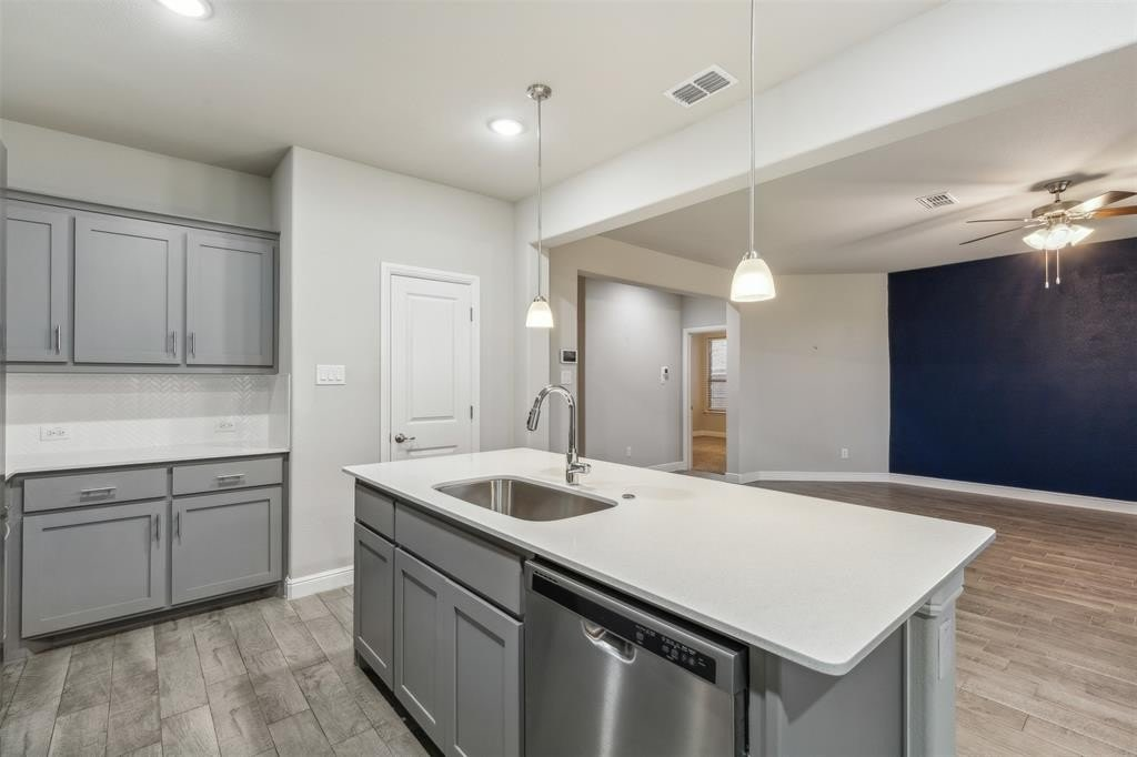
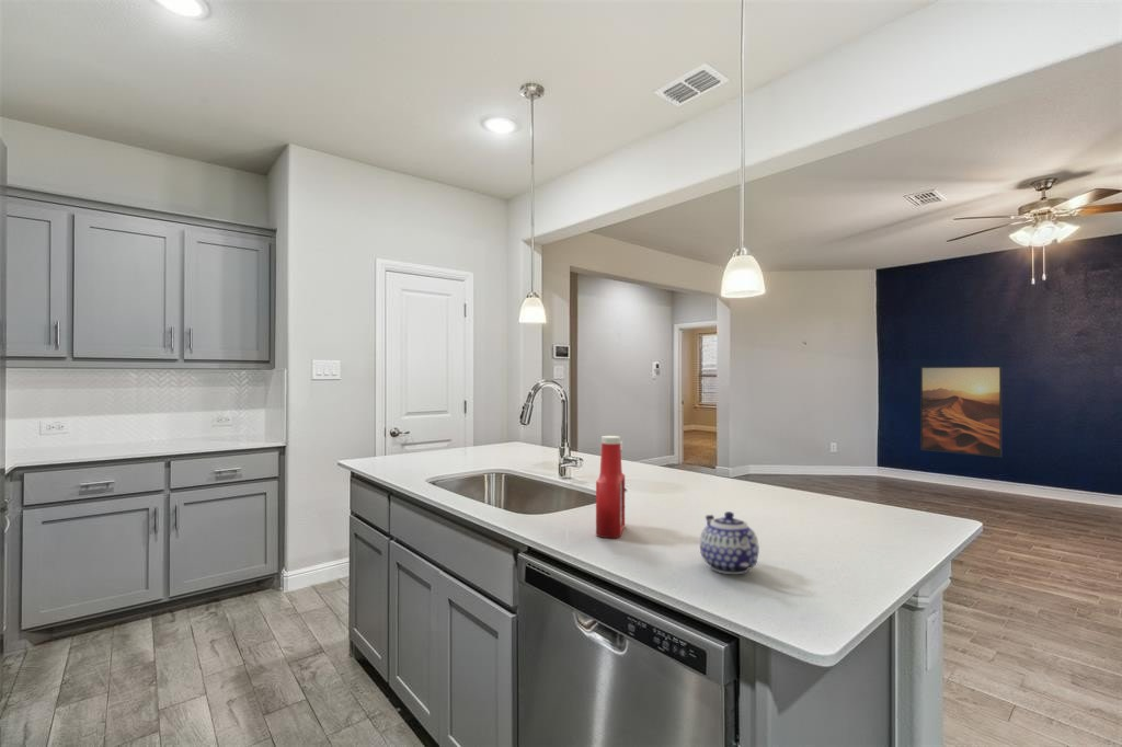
+ teapot (729, 540)
+ soap bottle (610, 483)
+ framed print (959, 410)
